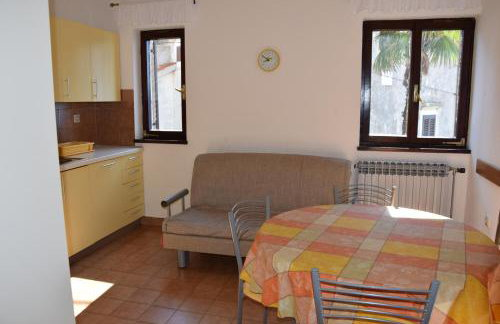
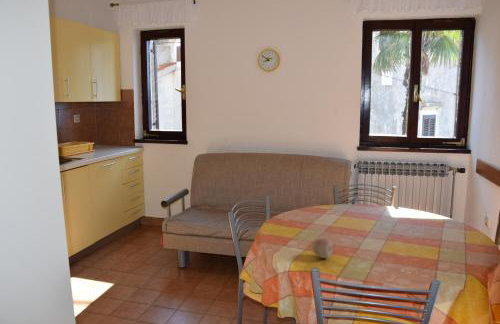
+ fruit (321, 248)
